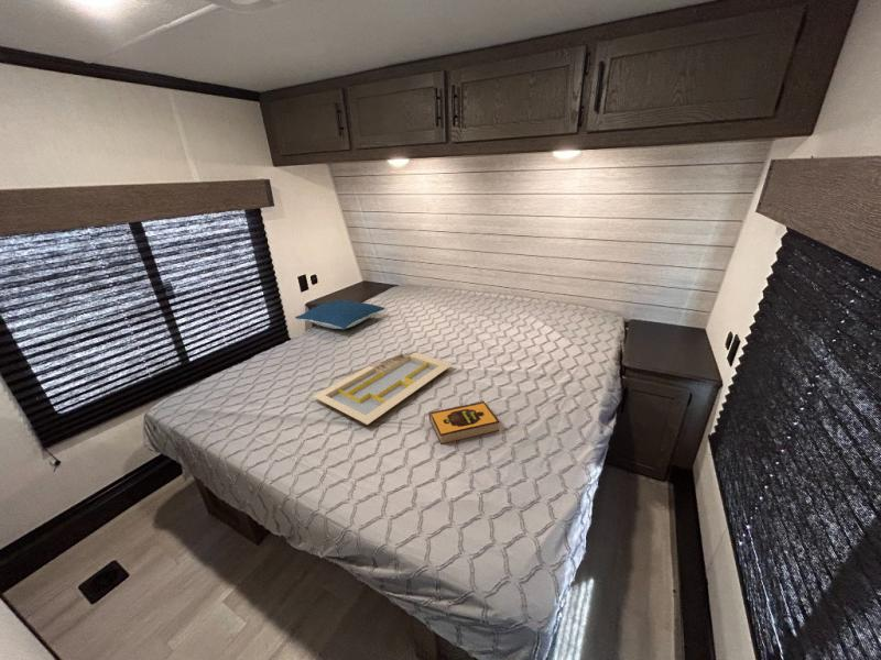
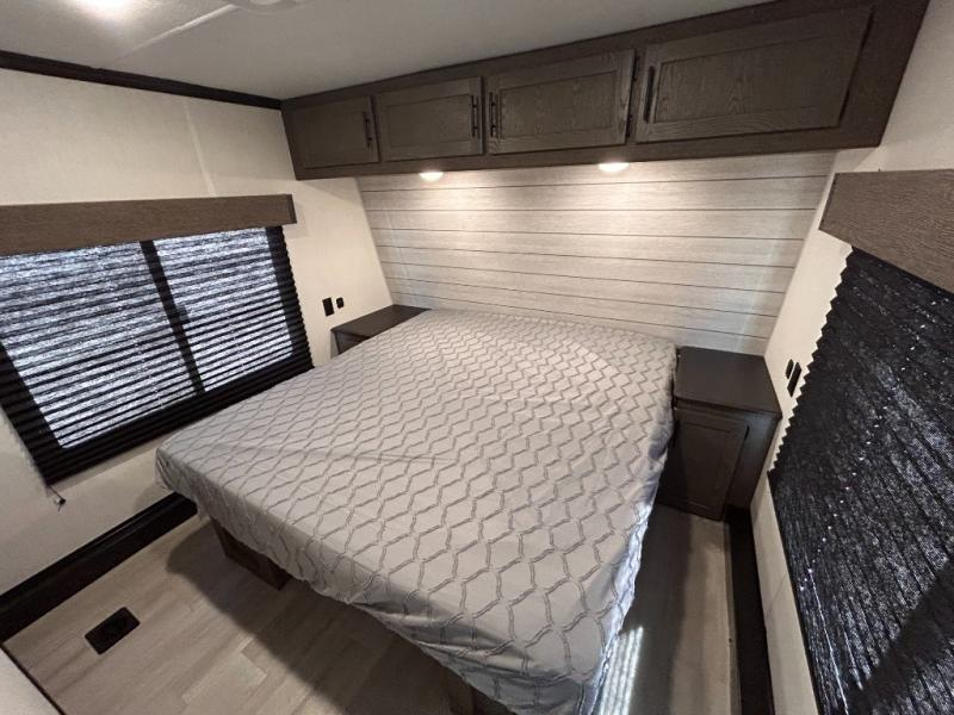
- hardback book (463, 420)
- serving tray (388, 381)
- pillow (341, 312)
